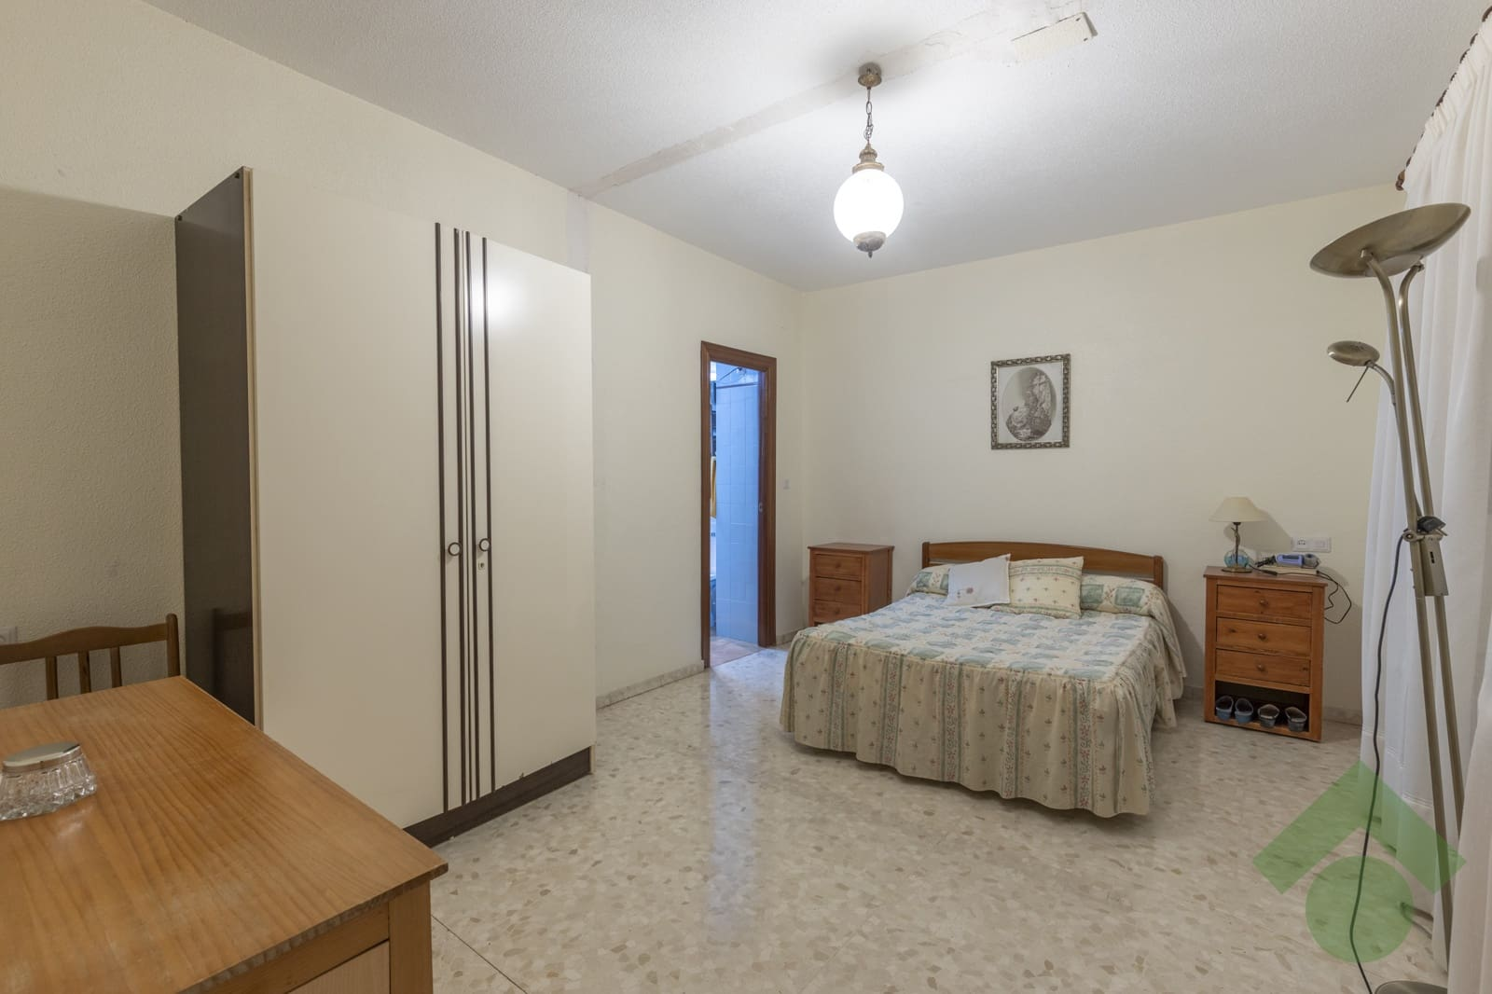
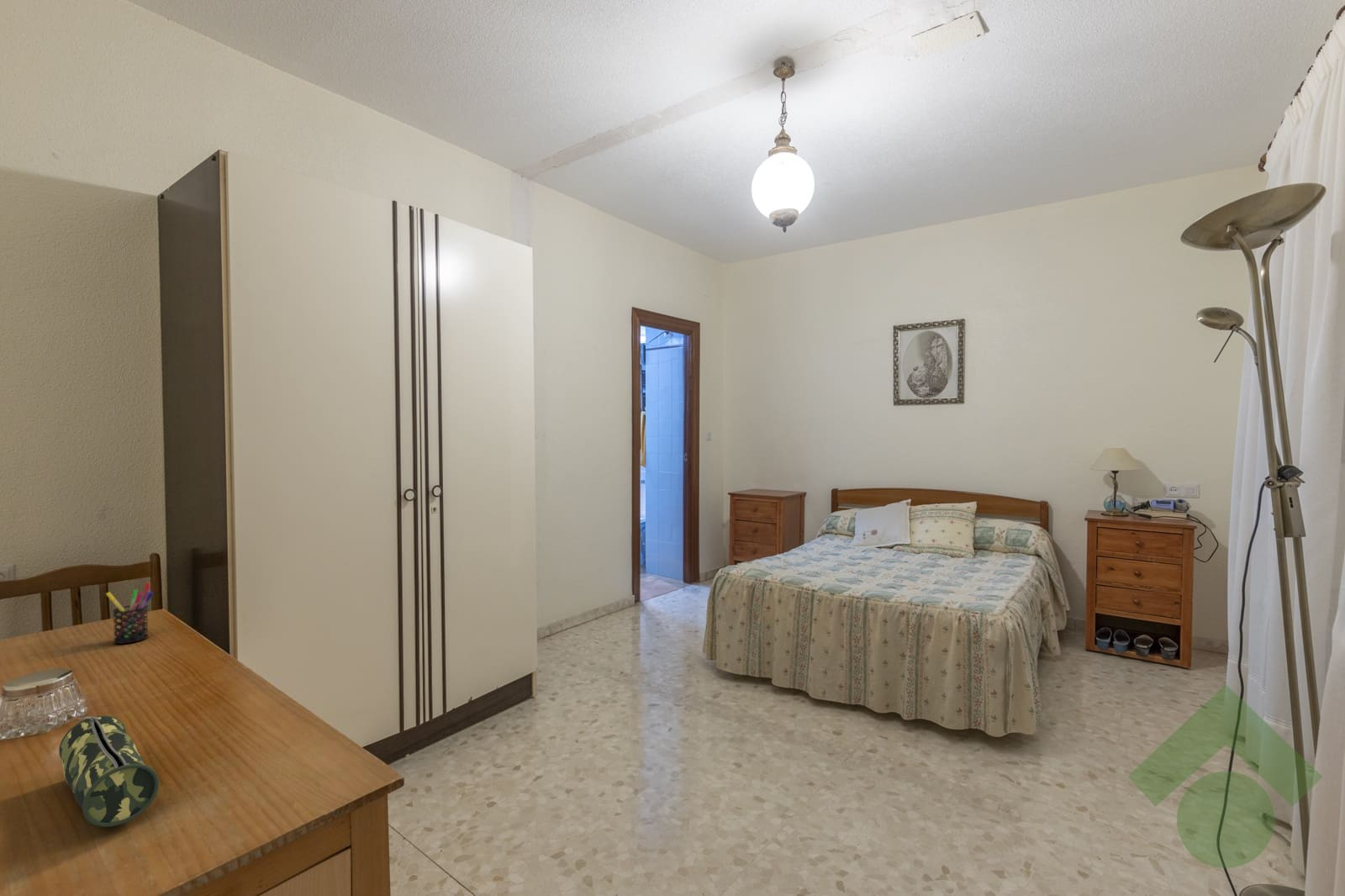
+ pen holder (133, 611)
+ pencil case (105, 767)
